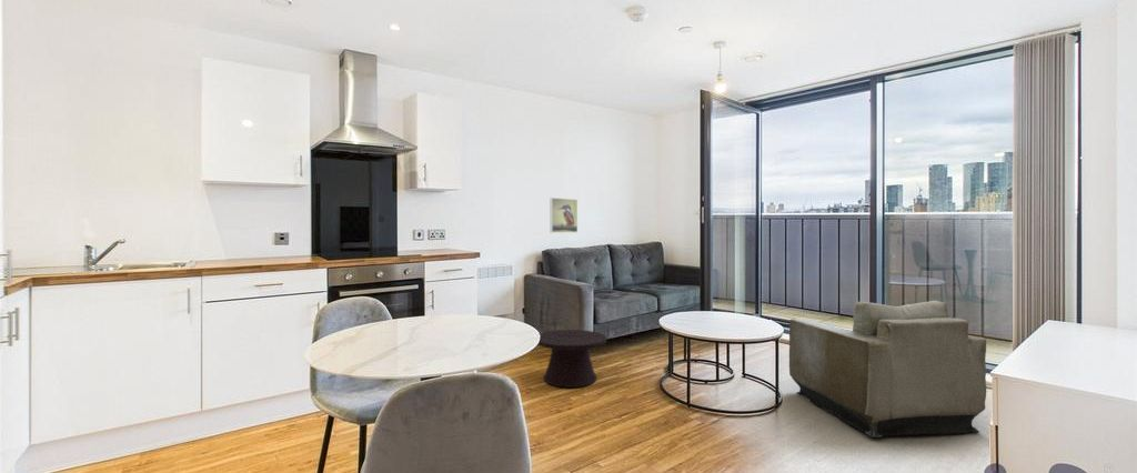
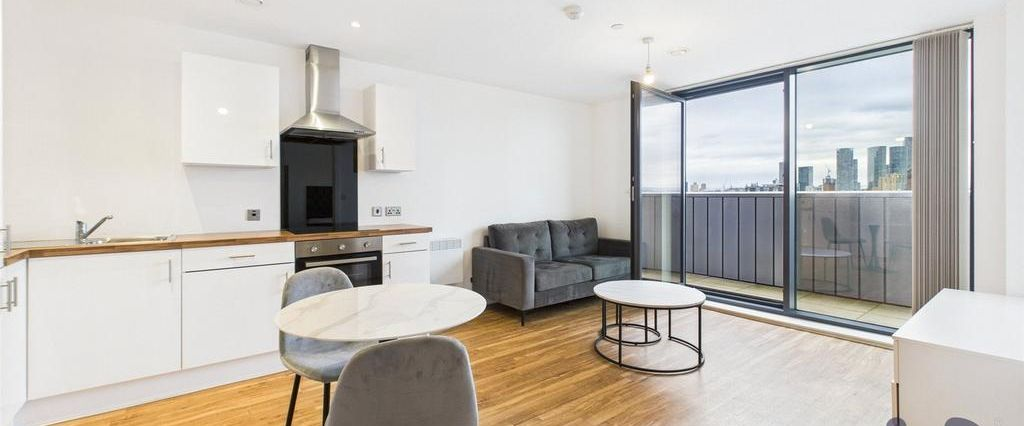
- side table (570, 358)
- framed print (564, 215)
- armchair (895, 355)
